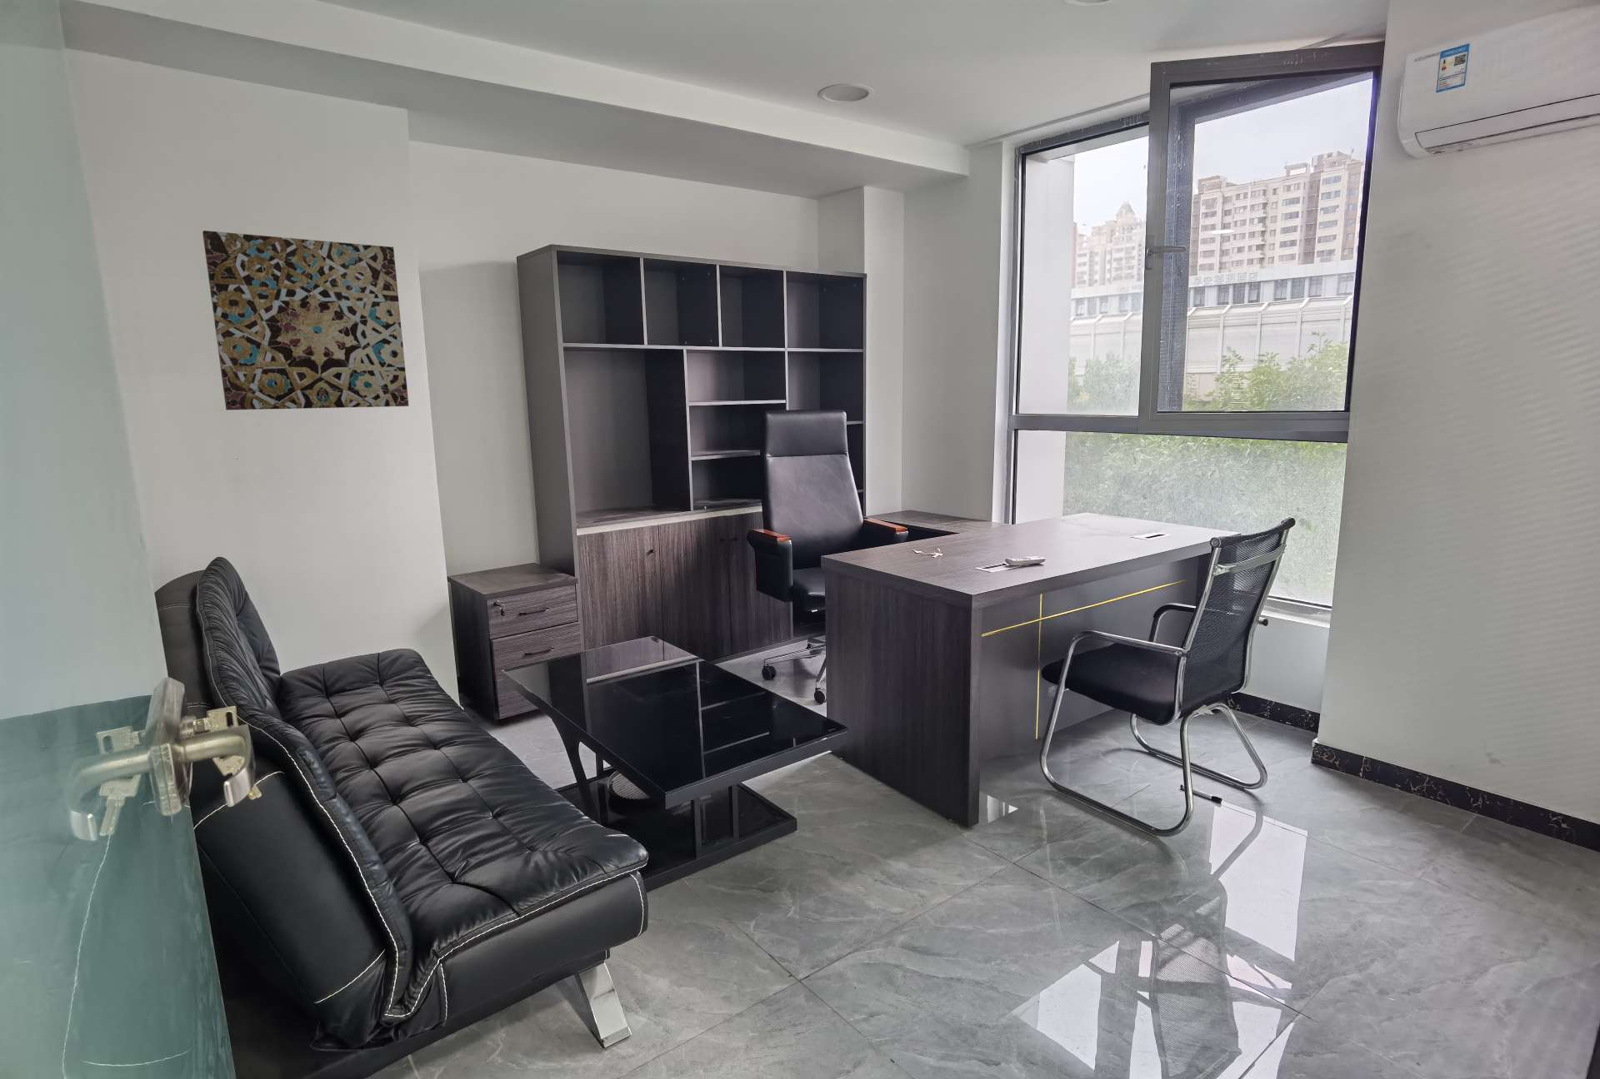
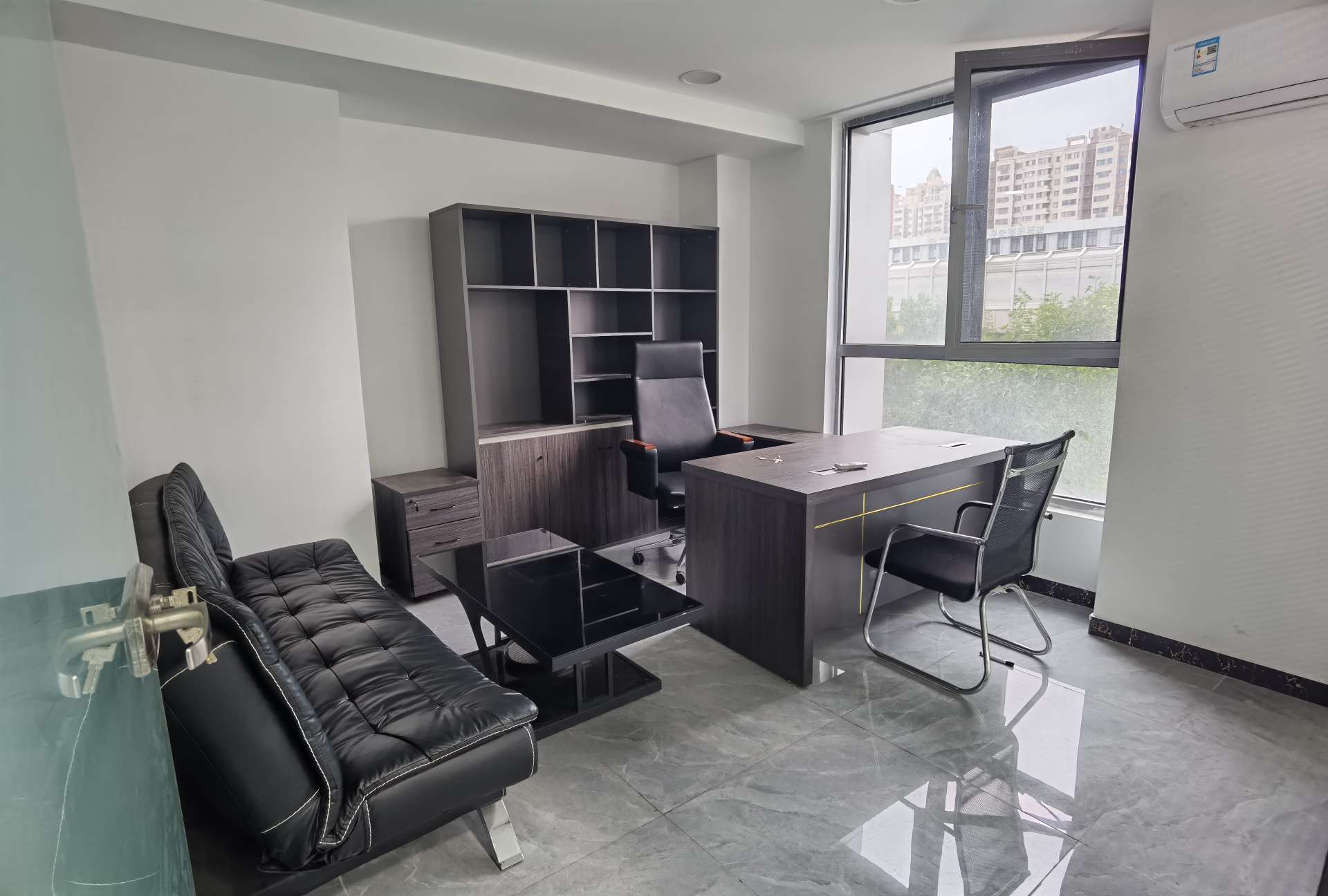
- wall art (312, 325)
